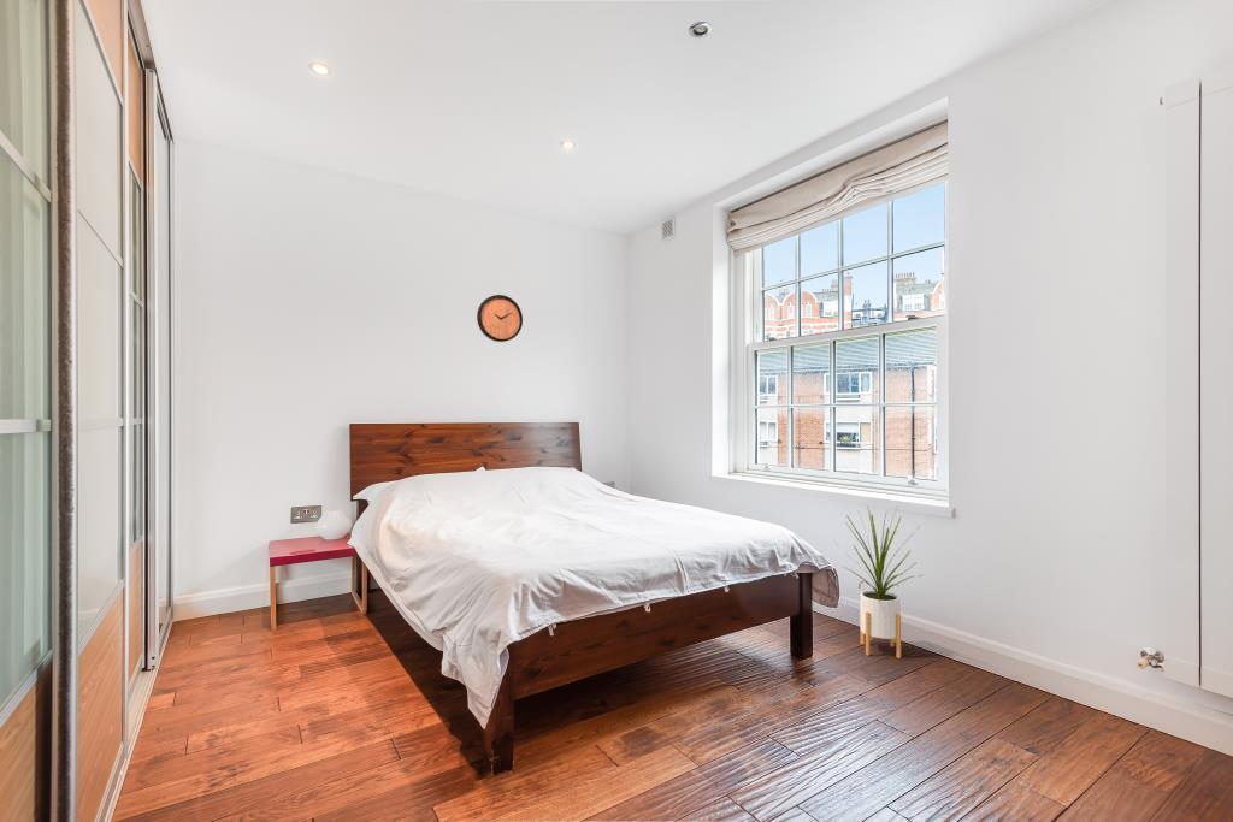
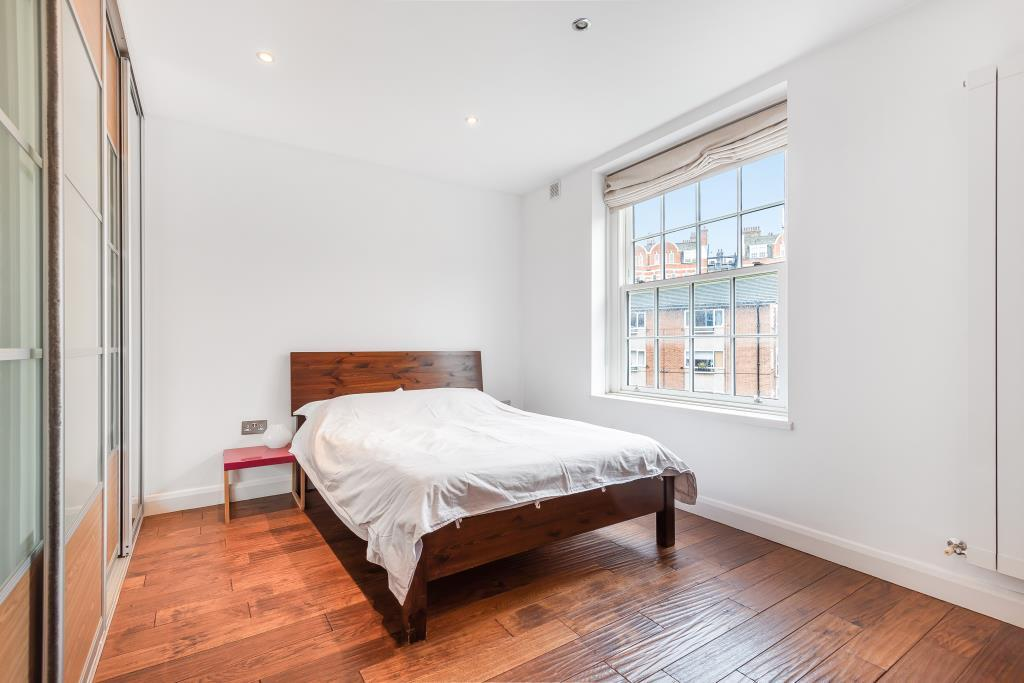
- clock (500, 318)
- house plant (883, 578)
